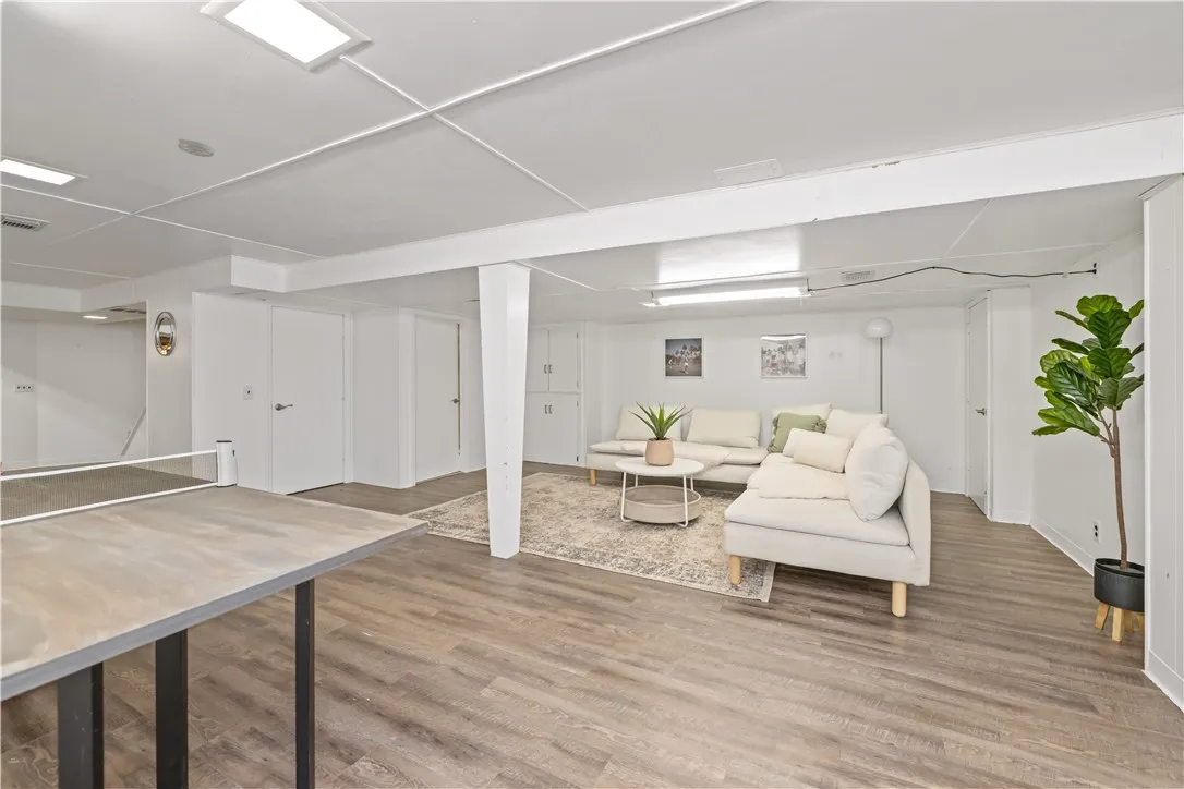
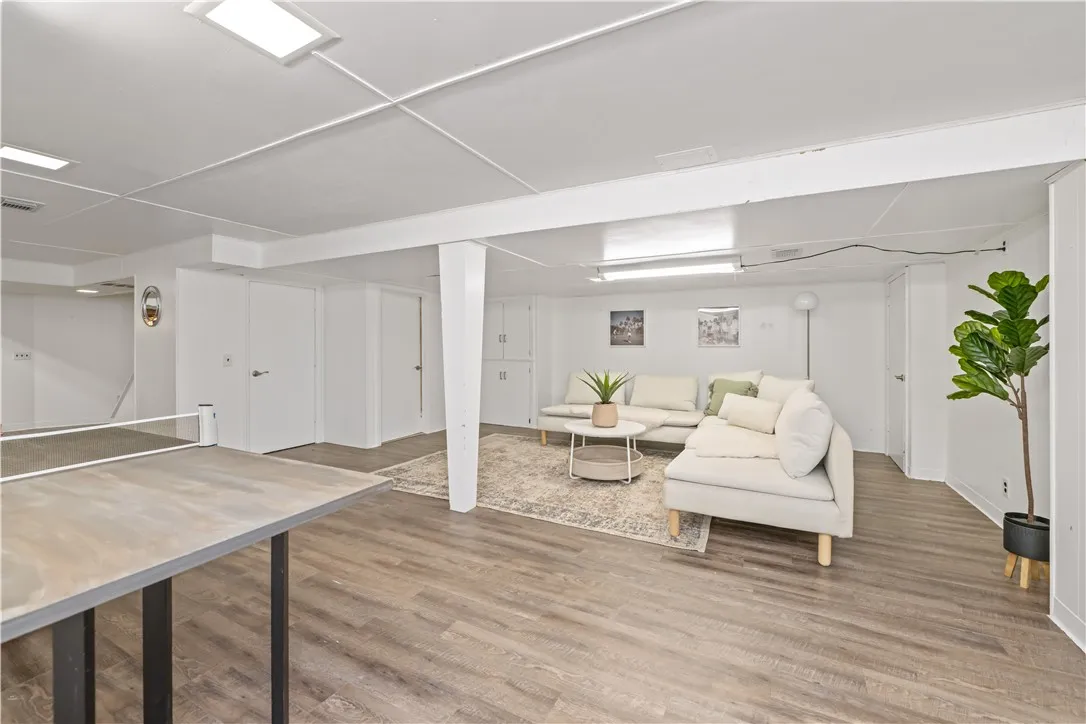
- smoke detector (196, 149)
